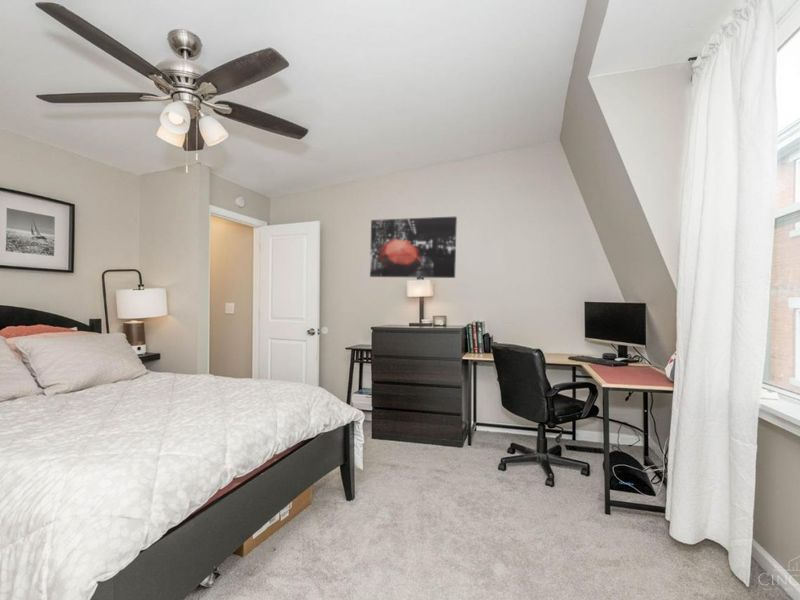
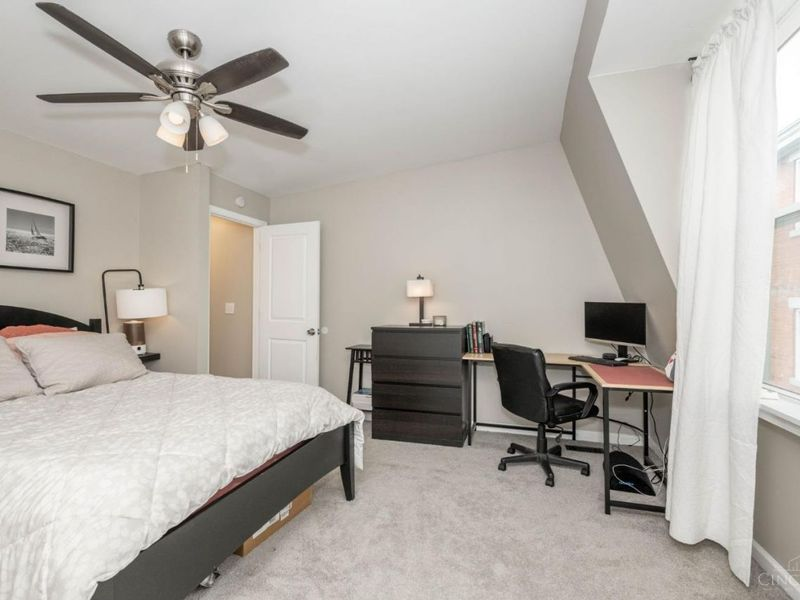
- wall art (411, 248)
